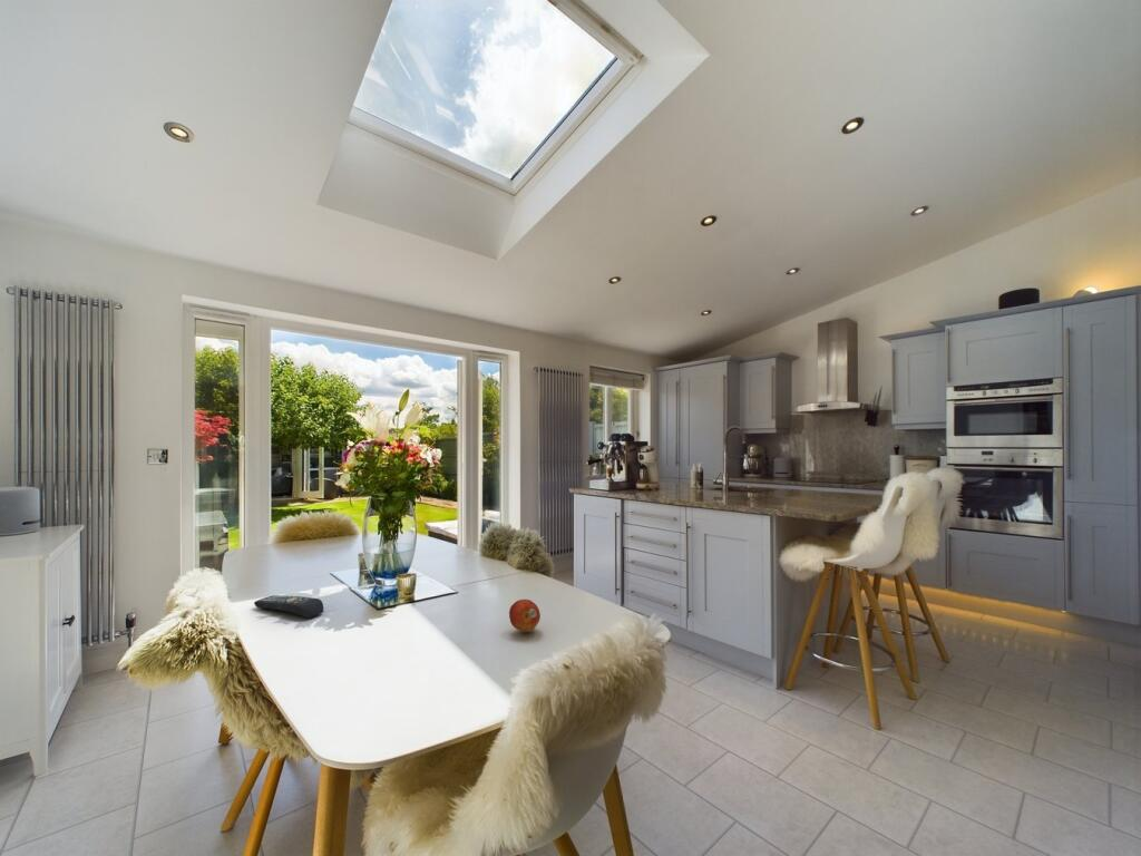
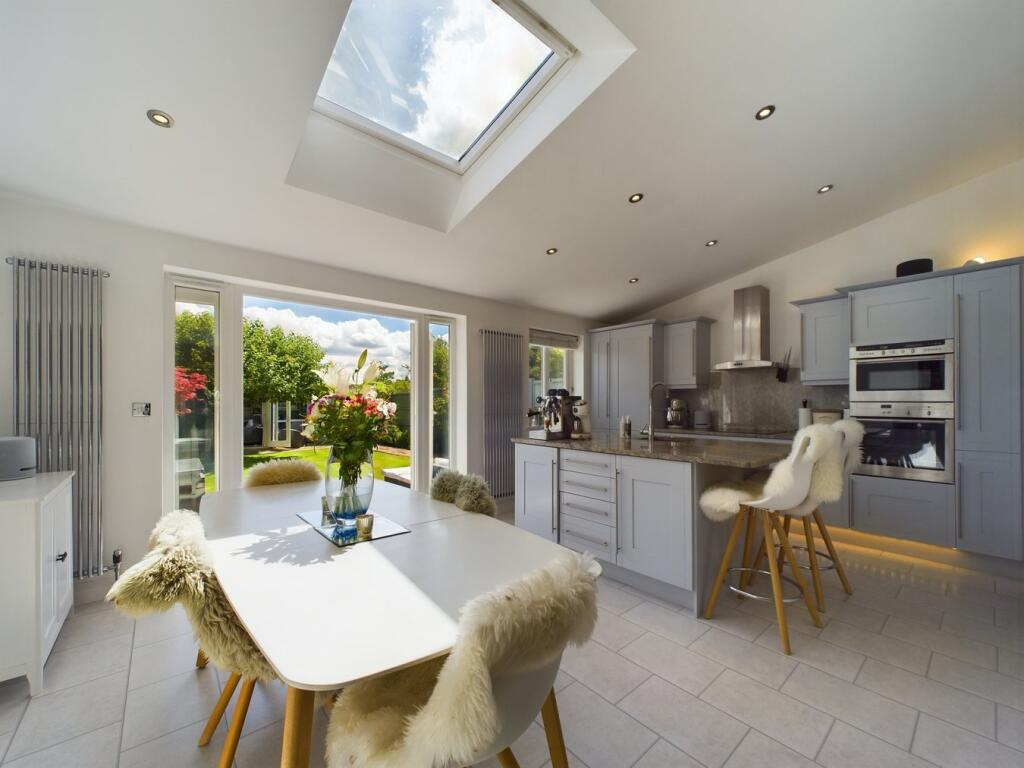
- remote control (289, 604)
- fruit (525, 615)
